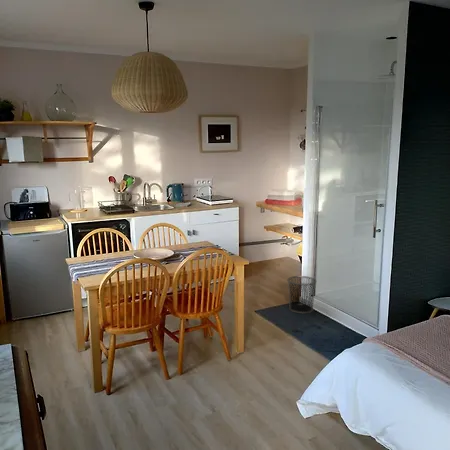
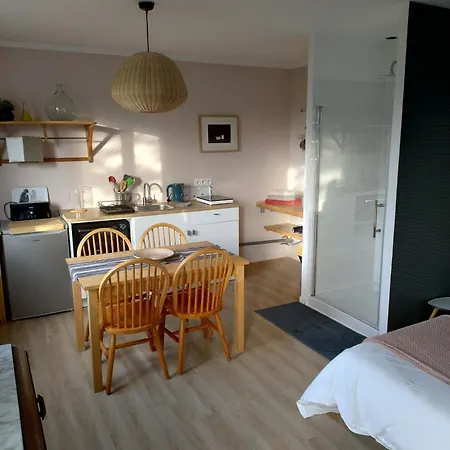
- waste bin (301, 294)
